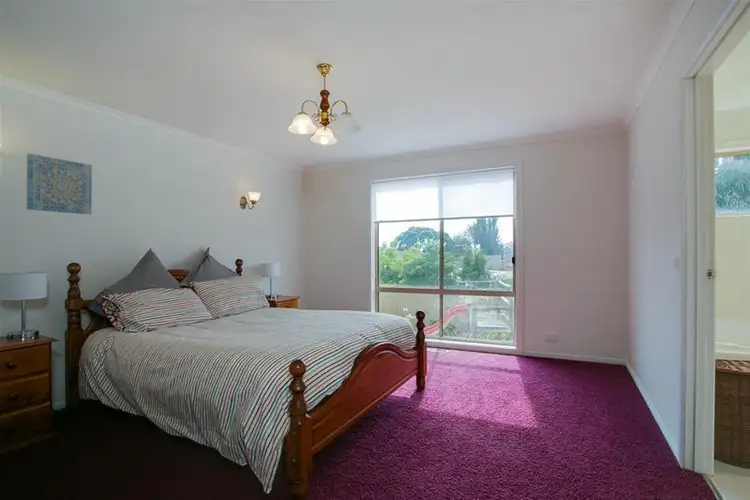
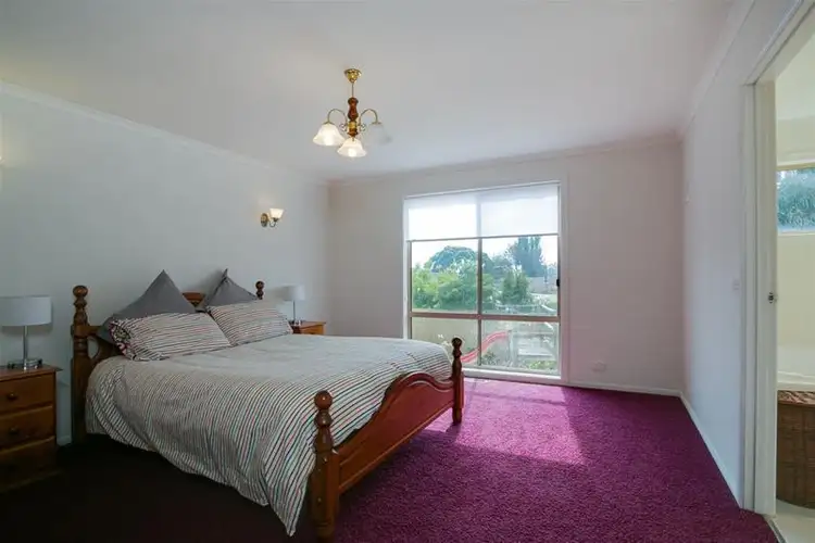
- wall art (61, 185)
